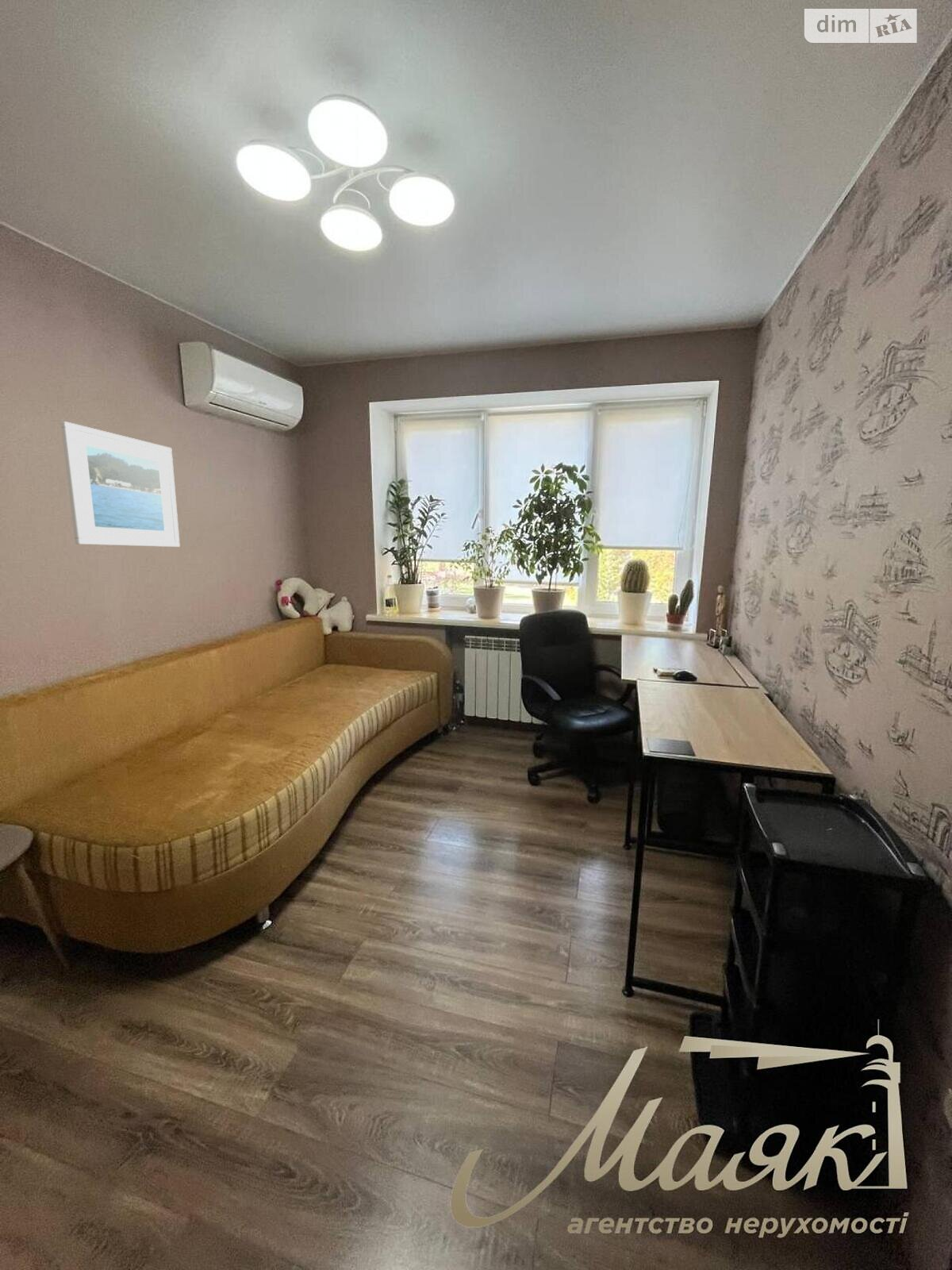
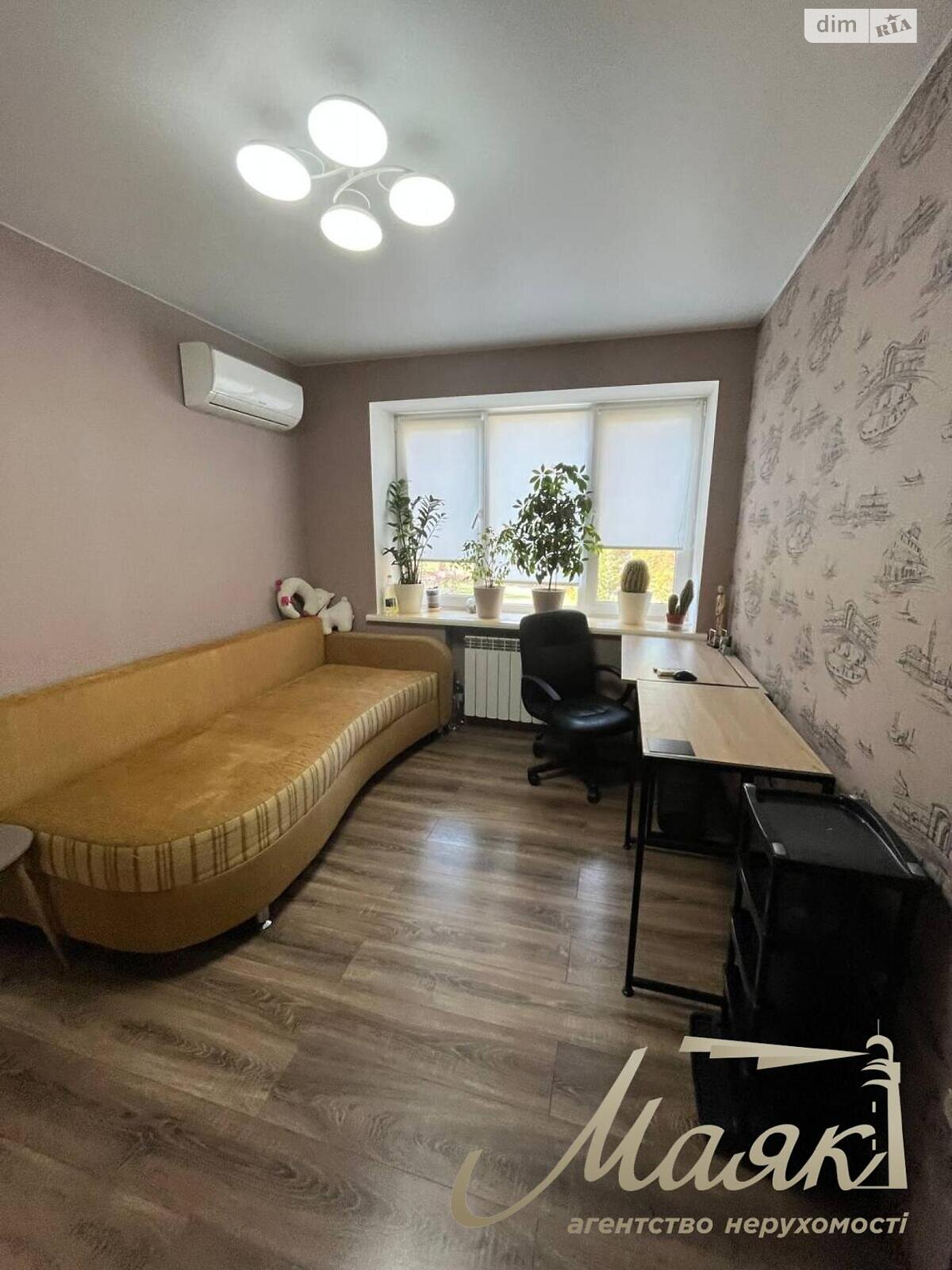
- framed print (127, 491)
